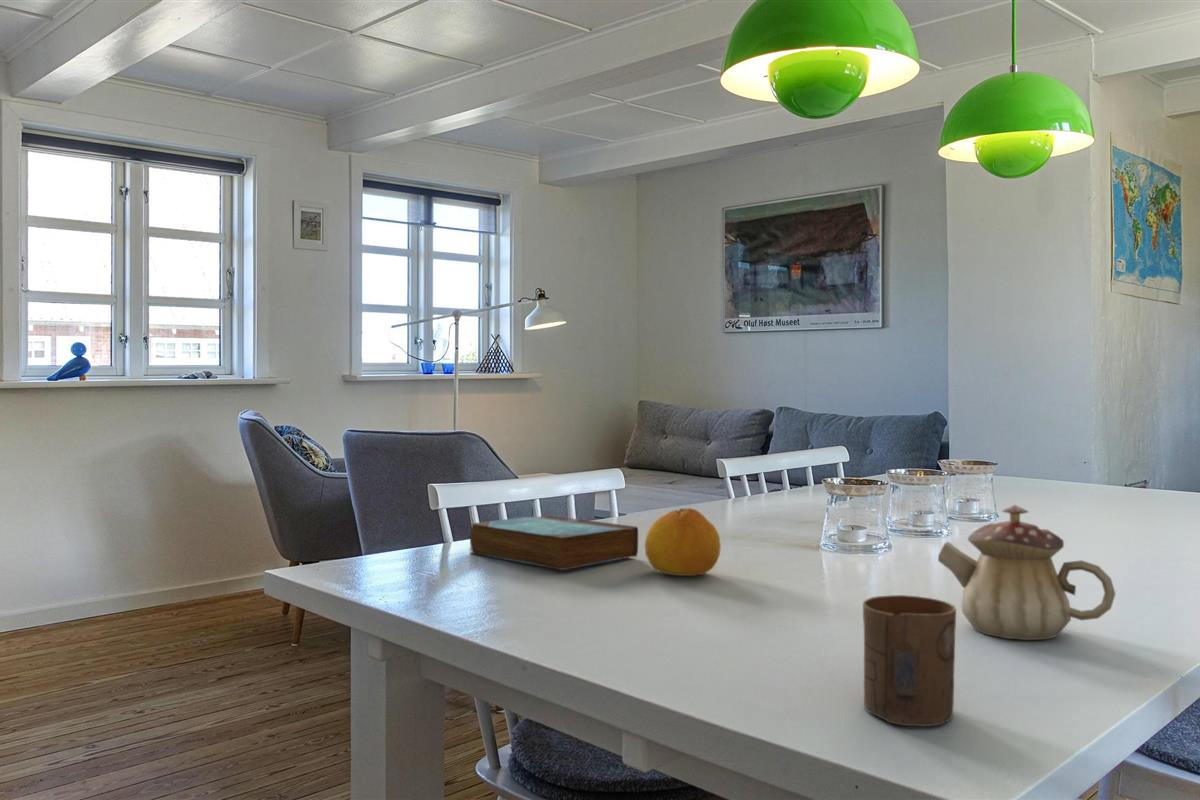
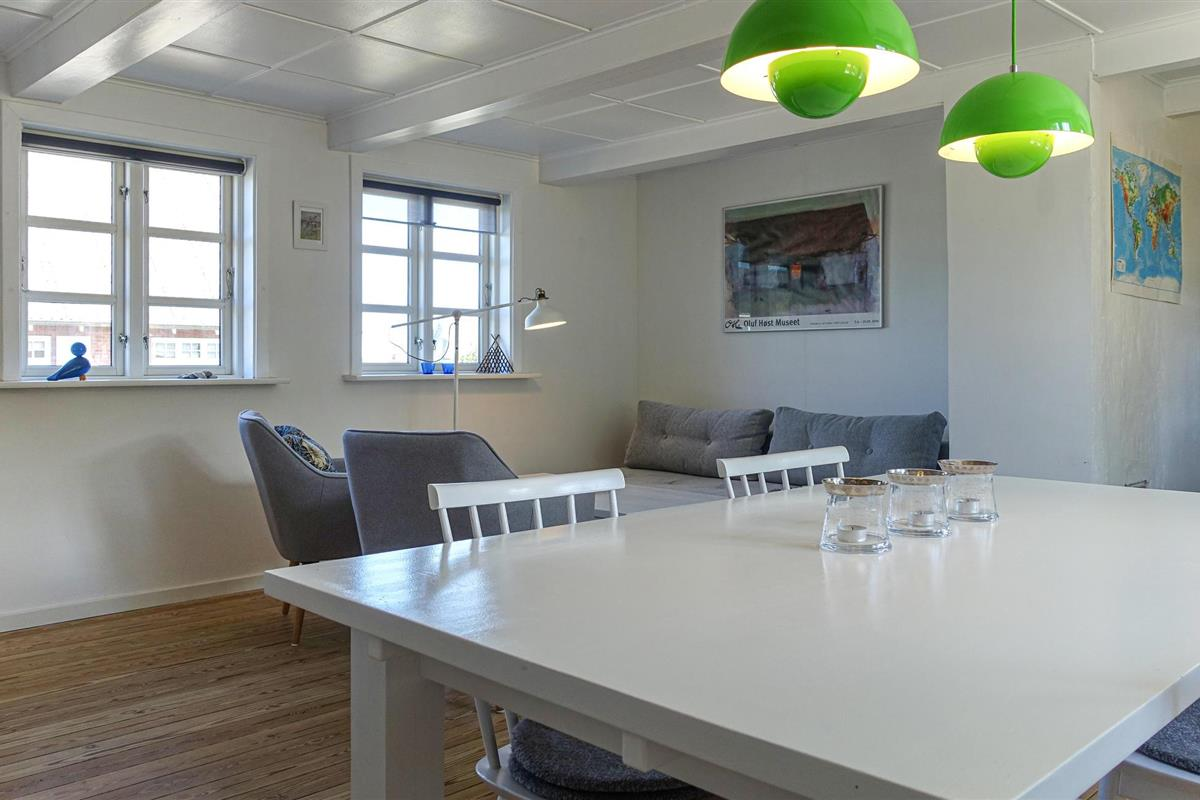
- book (552, 539)
- teapot (1022, 568)
- cup (908, 658)
- fruit (683, 540)
